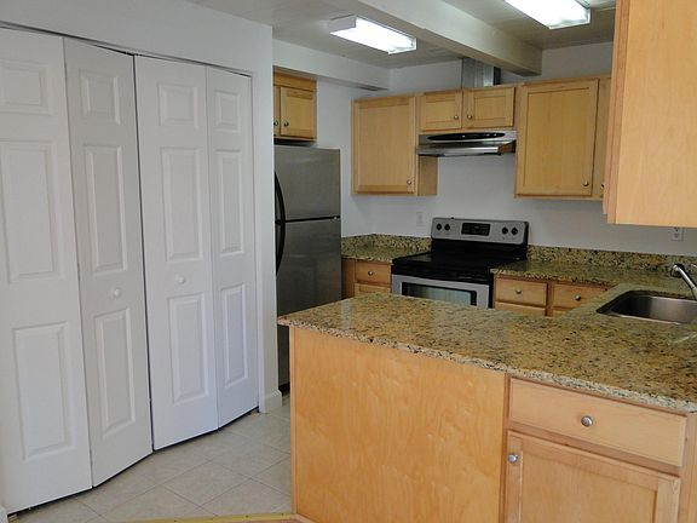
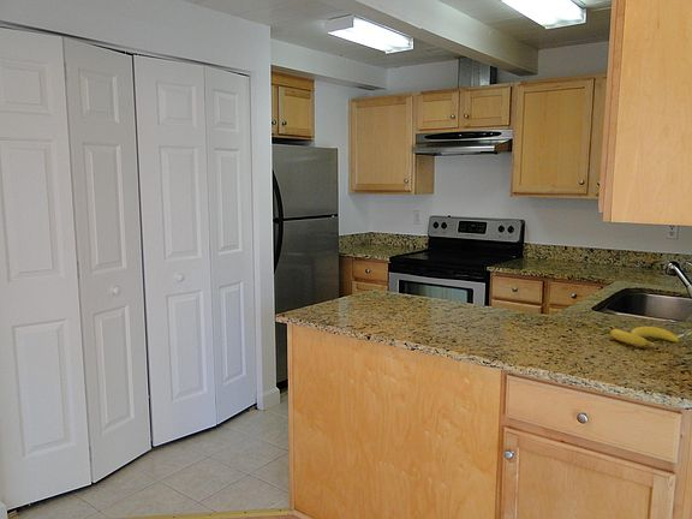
+ banana (643, 335)
